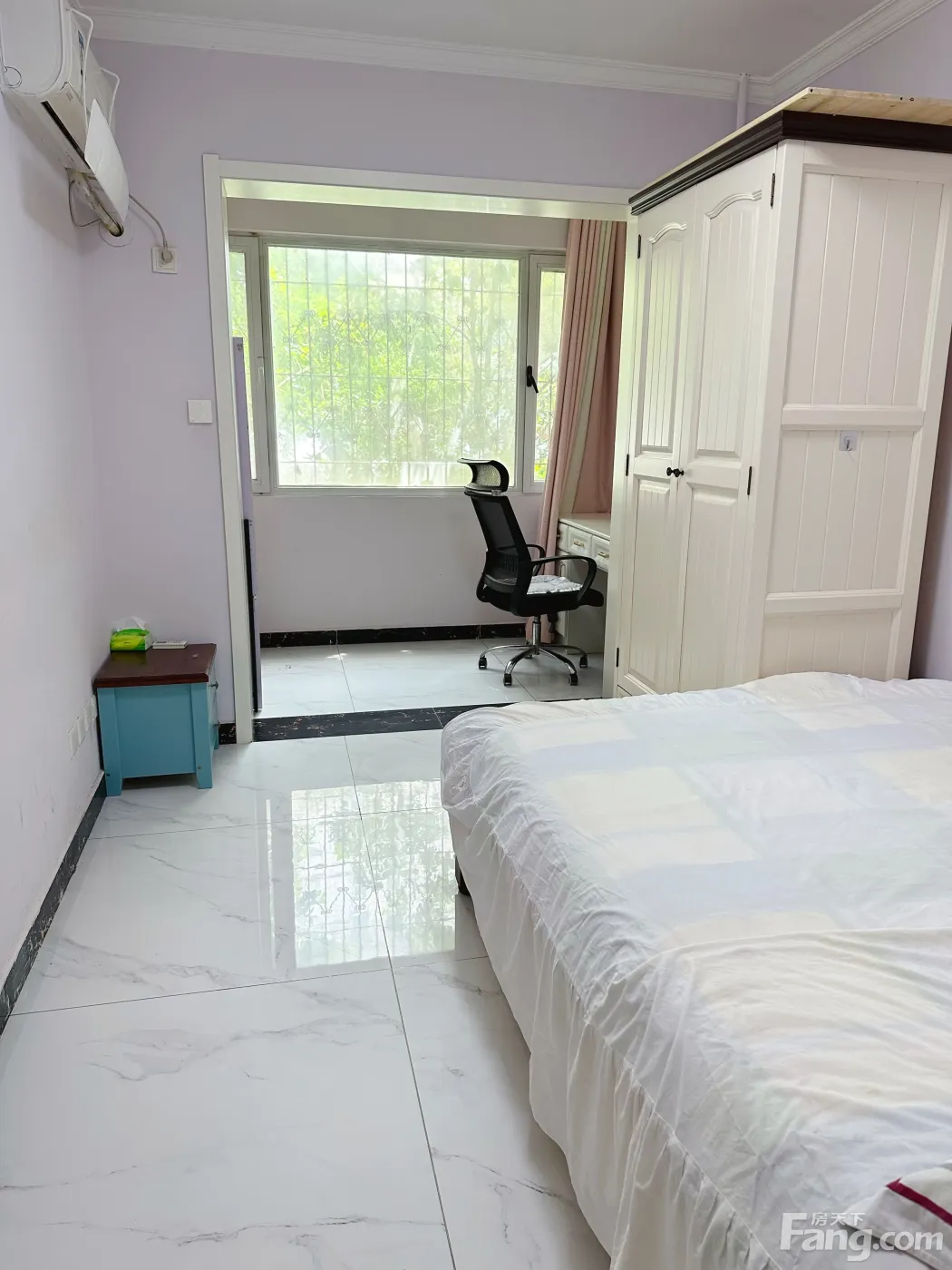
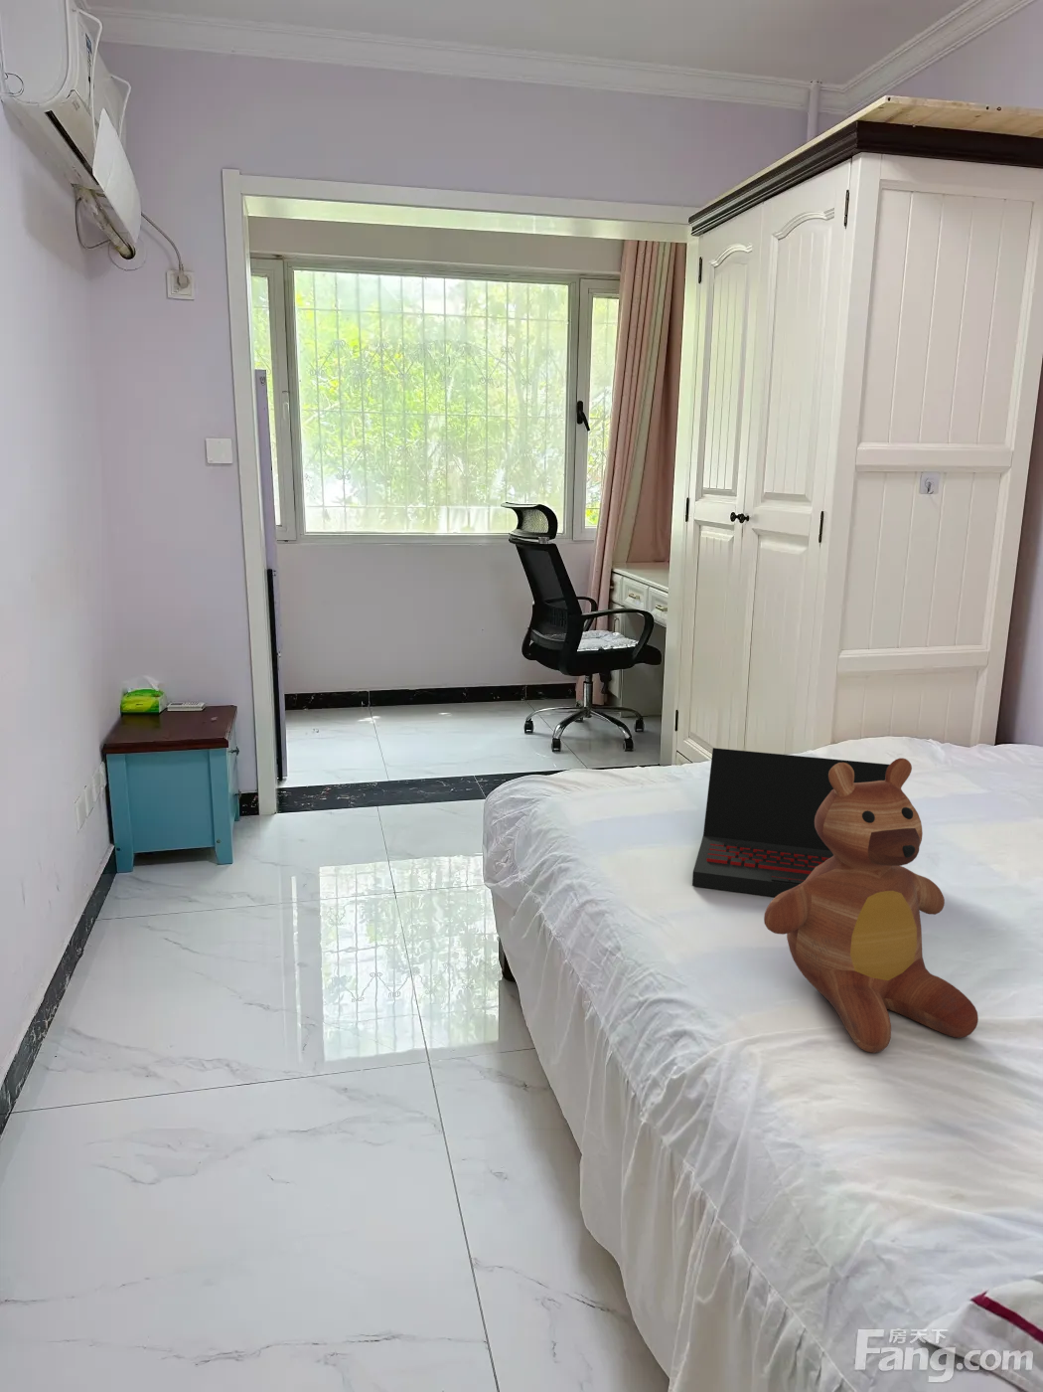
+ laptop (796, 820)
+ teddy bear (883, 893)
